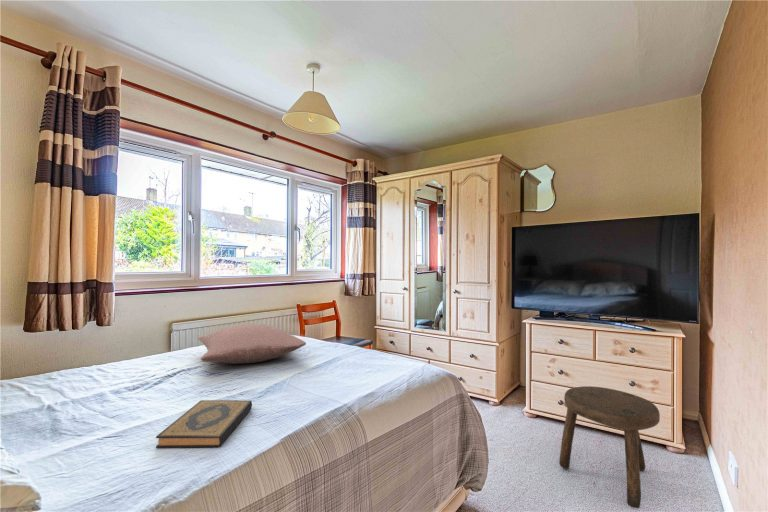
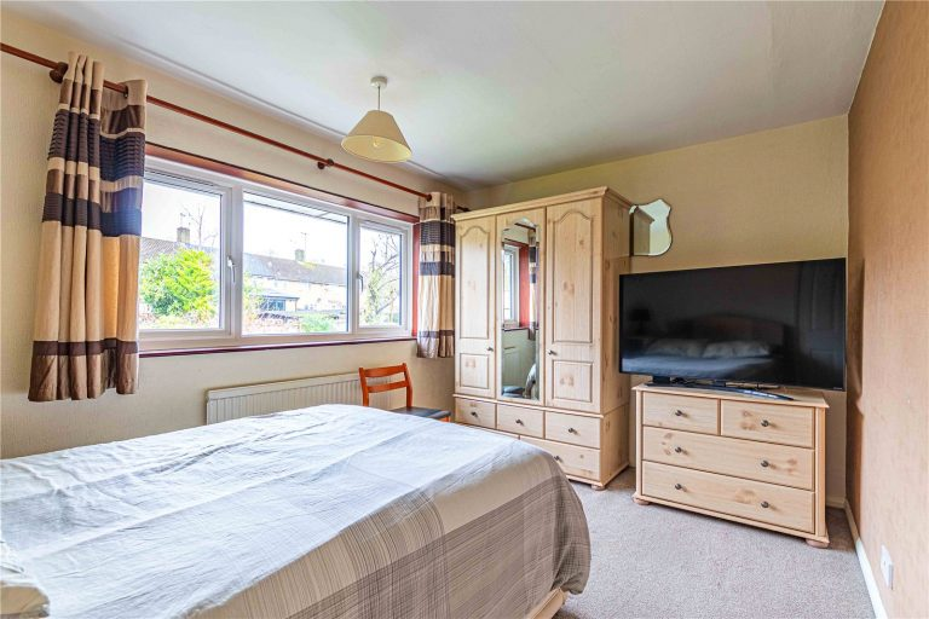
- stool (624, 436)
- hardback book (209, 421)
- pillow (249, 342)
